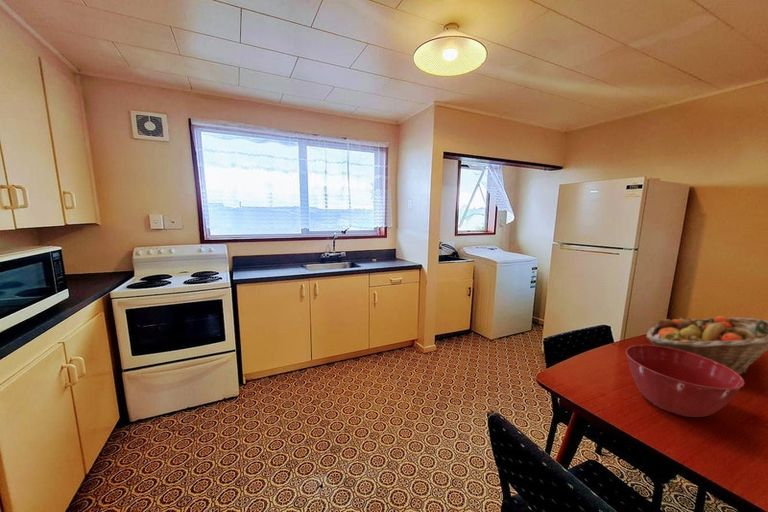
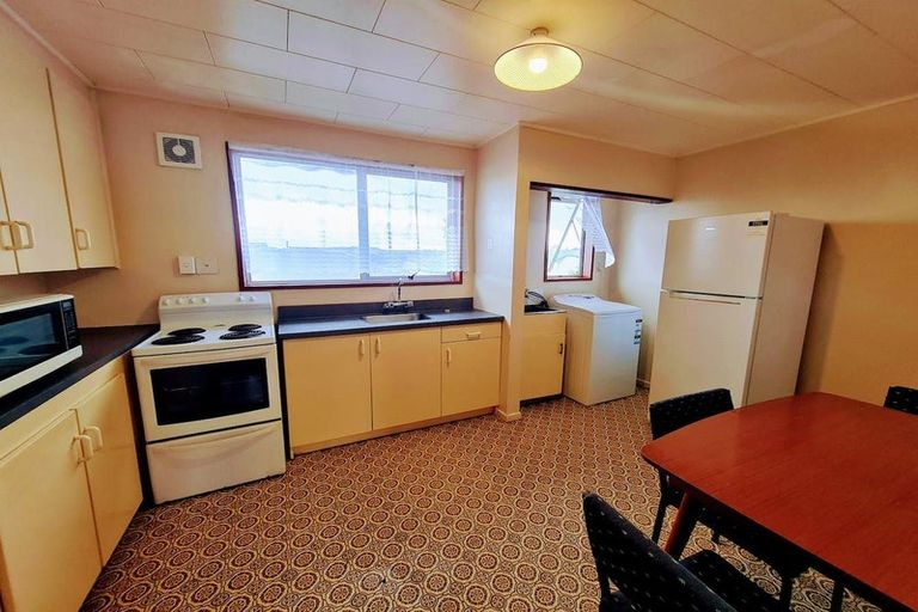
- fruit basket (707, 339)
- mixing bowl (676, 383)
